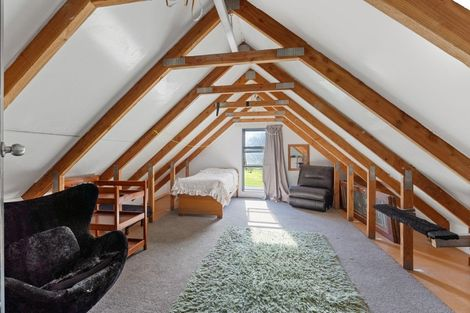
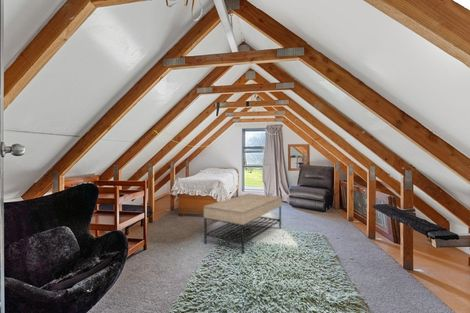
+ coffee table (246, 218)
